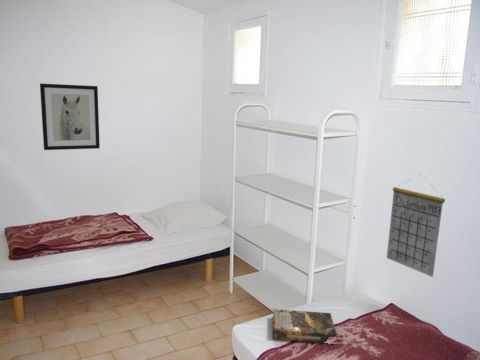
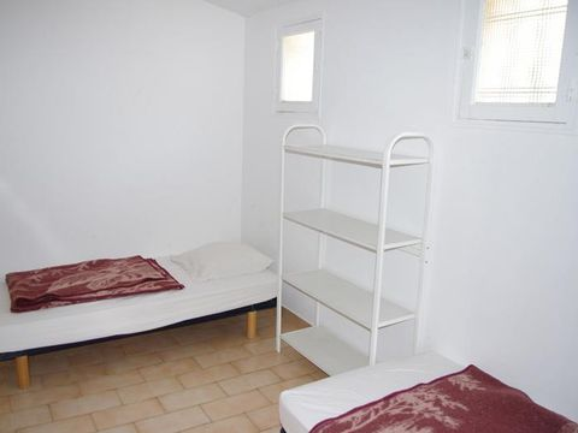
- book (302, 325)
- wall art (71, 117)
- calendar (414, 221)
